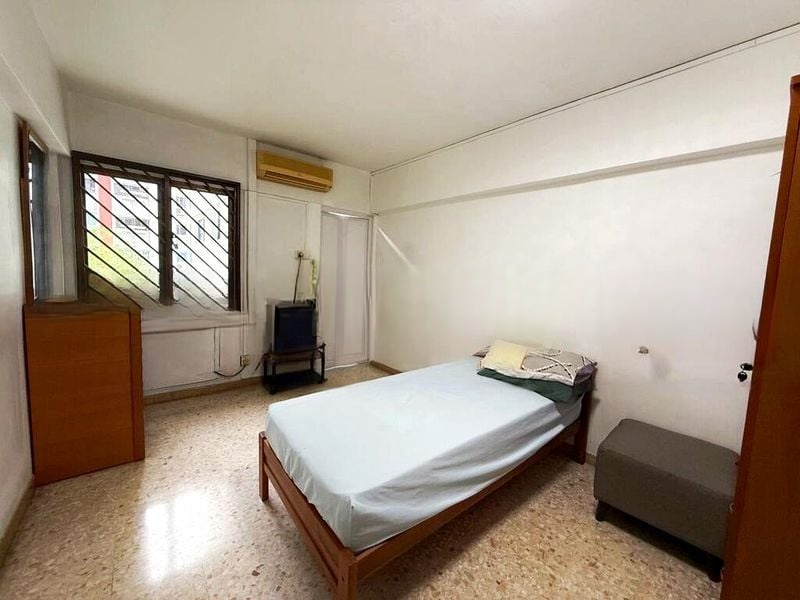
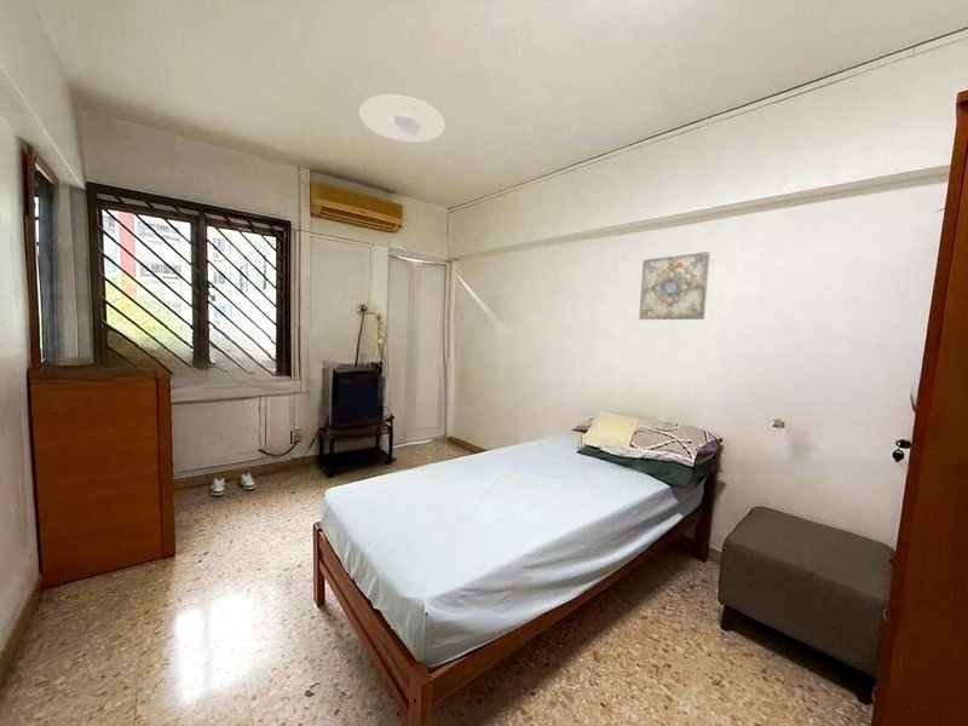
+ ceiling light (403, 116)
+ shoe (241, 482)
+ wall art (672, 287)
